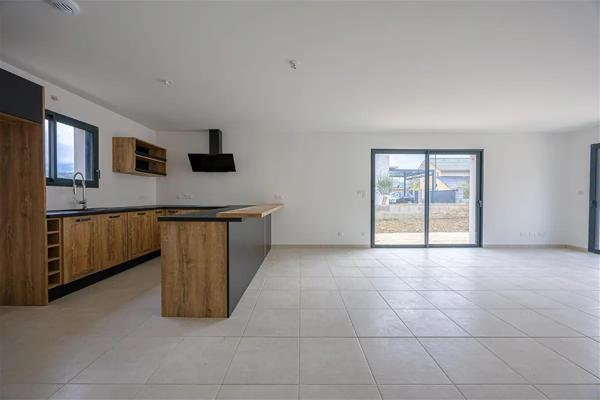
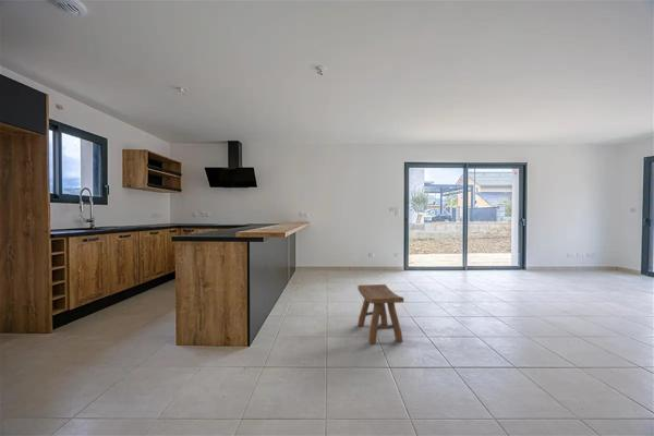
+ stool (378, 312)
